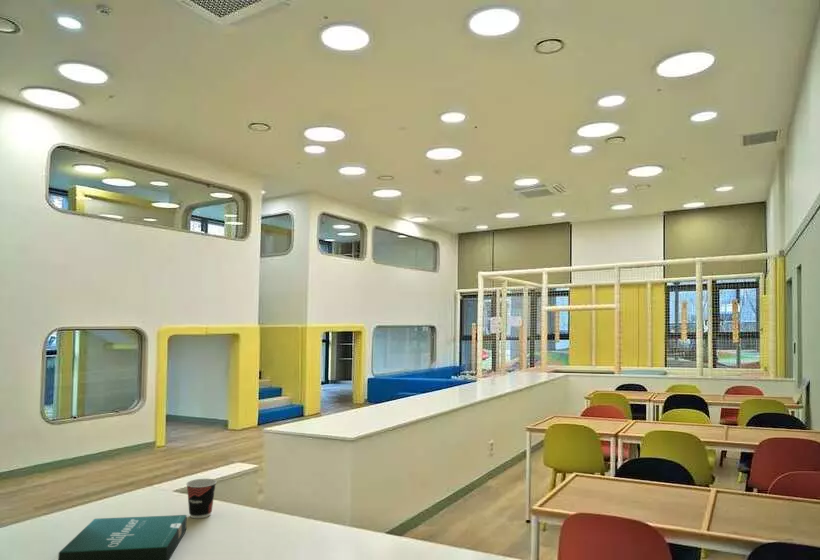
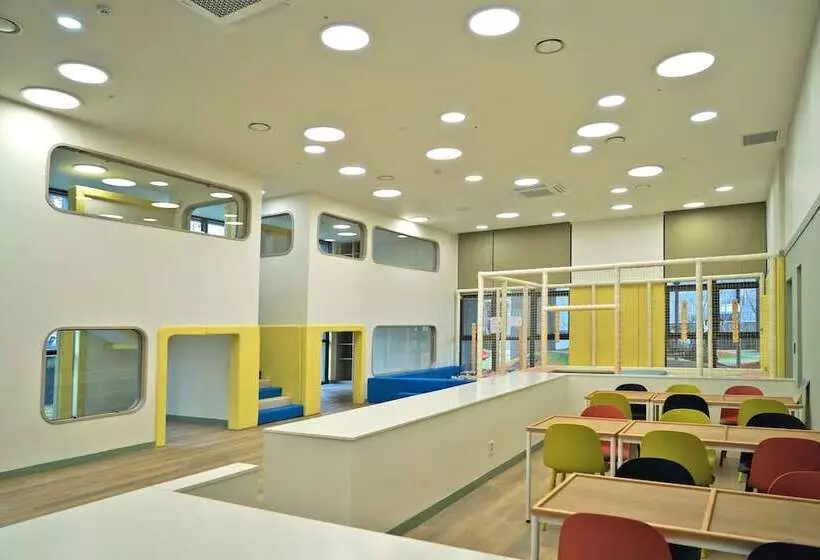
- cup (201, 498)
- pizza box (127, 540)
